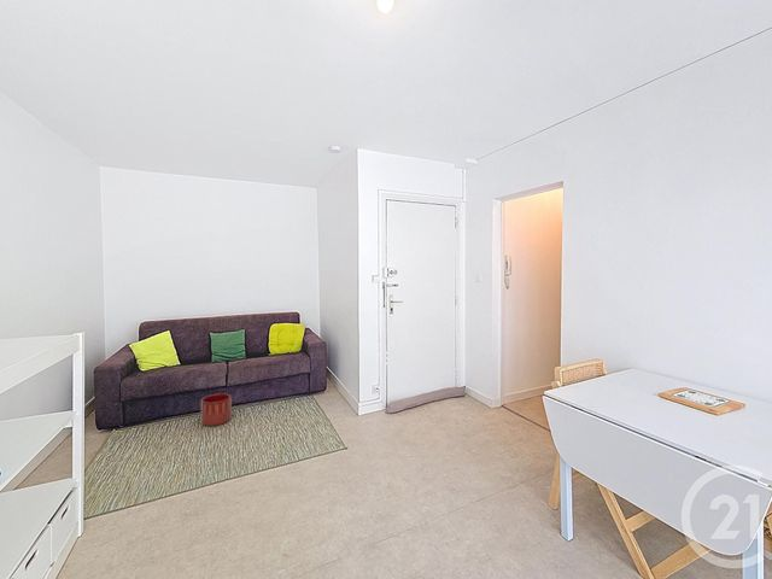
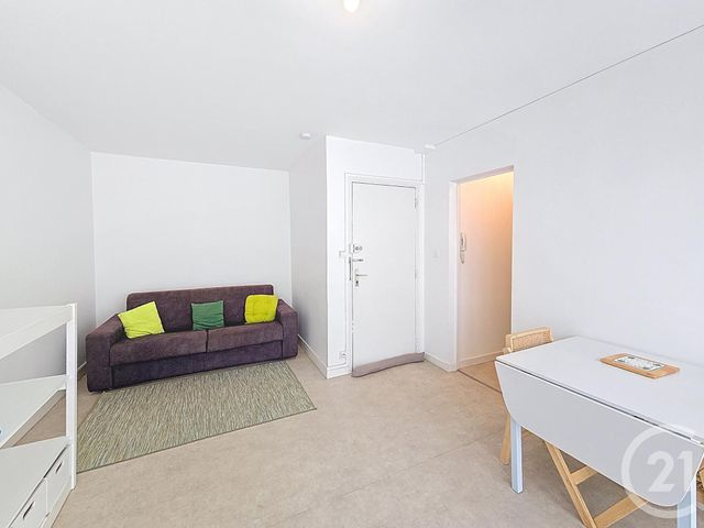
- planter (216, 409)
